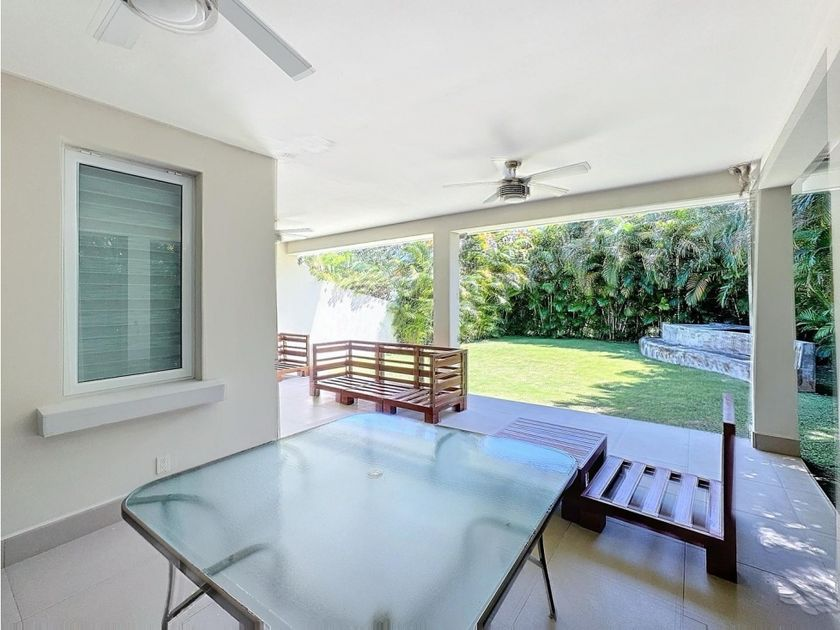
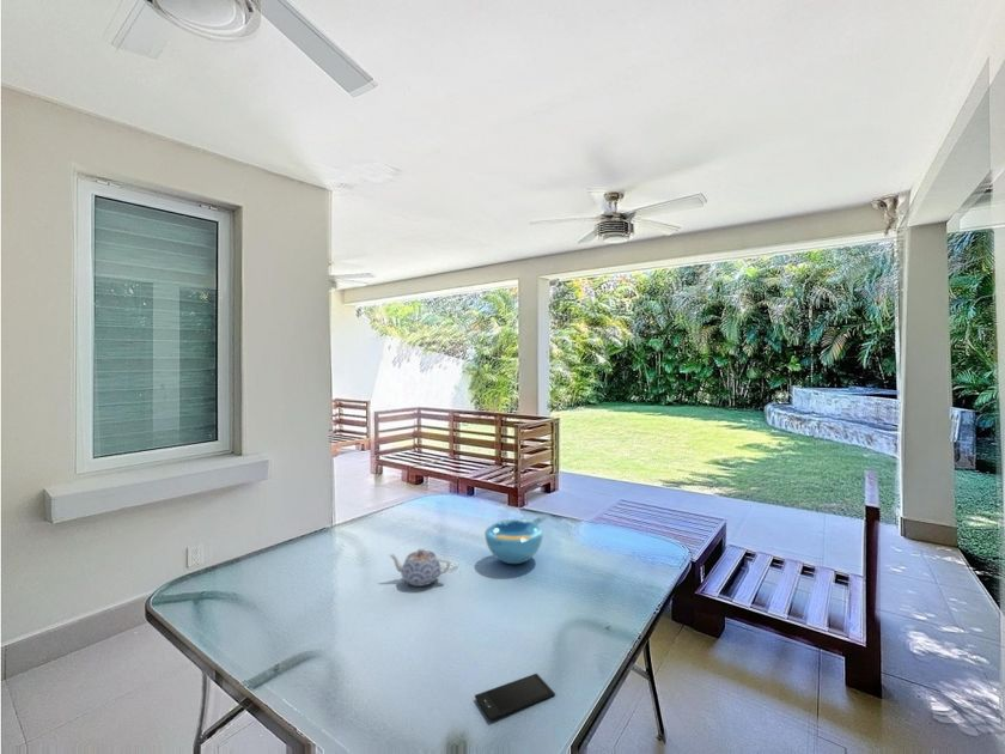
+ teapot (419, 565)
+ bowl (513, 540)
+ smartphone (514, 694)
